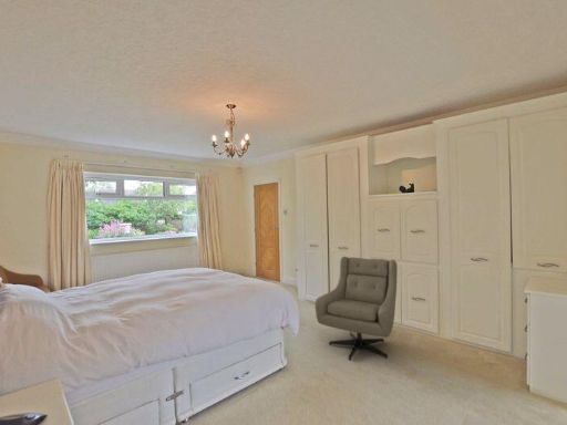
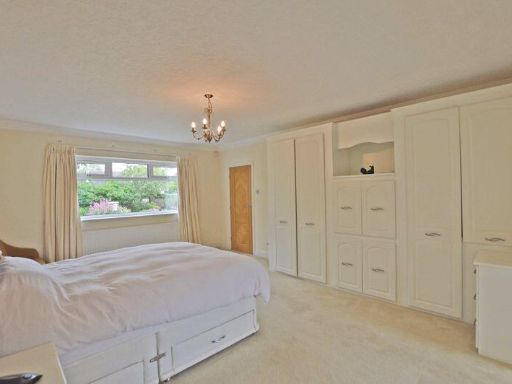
- armchair (361, 302)
